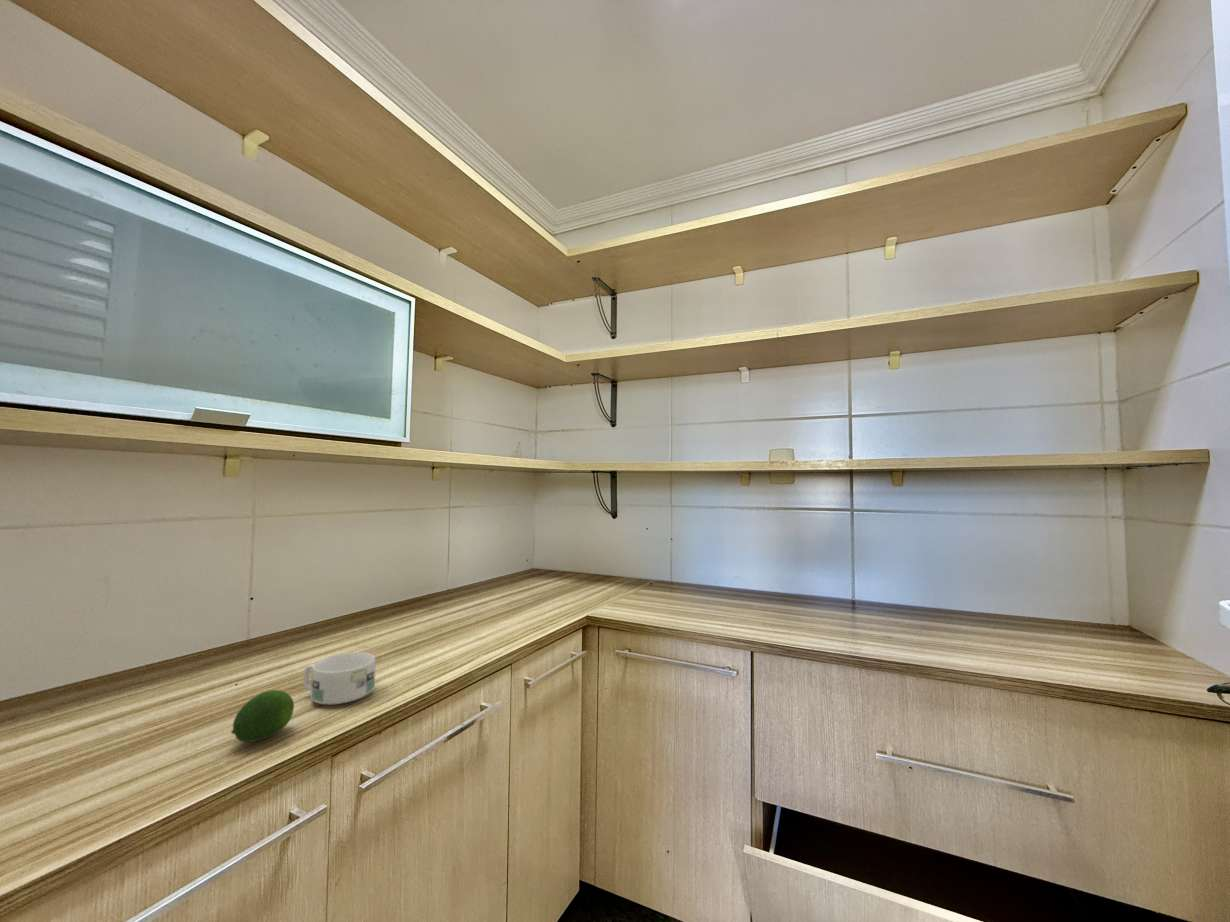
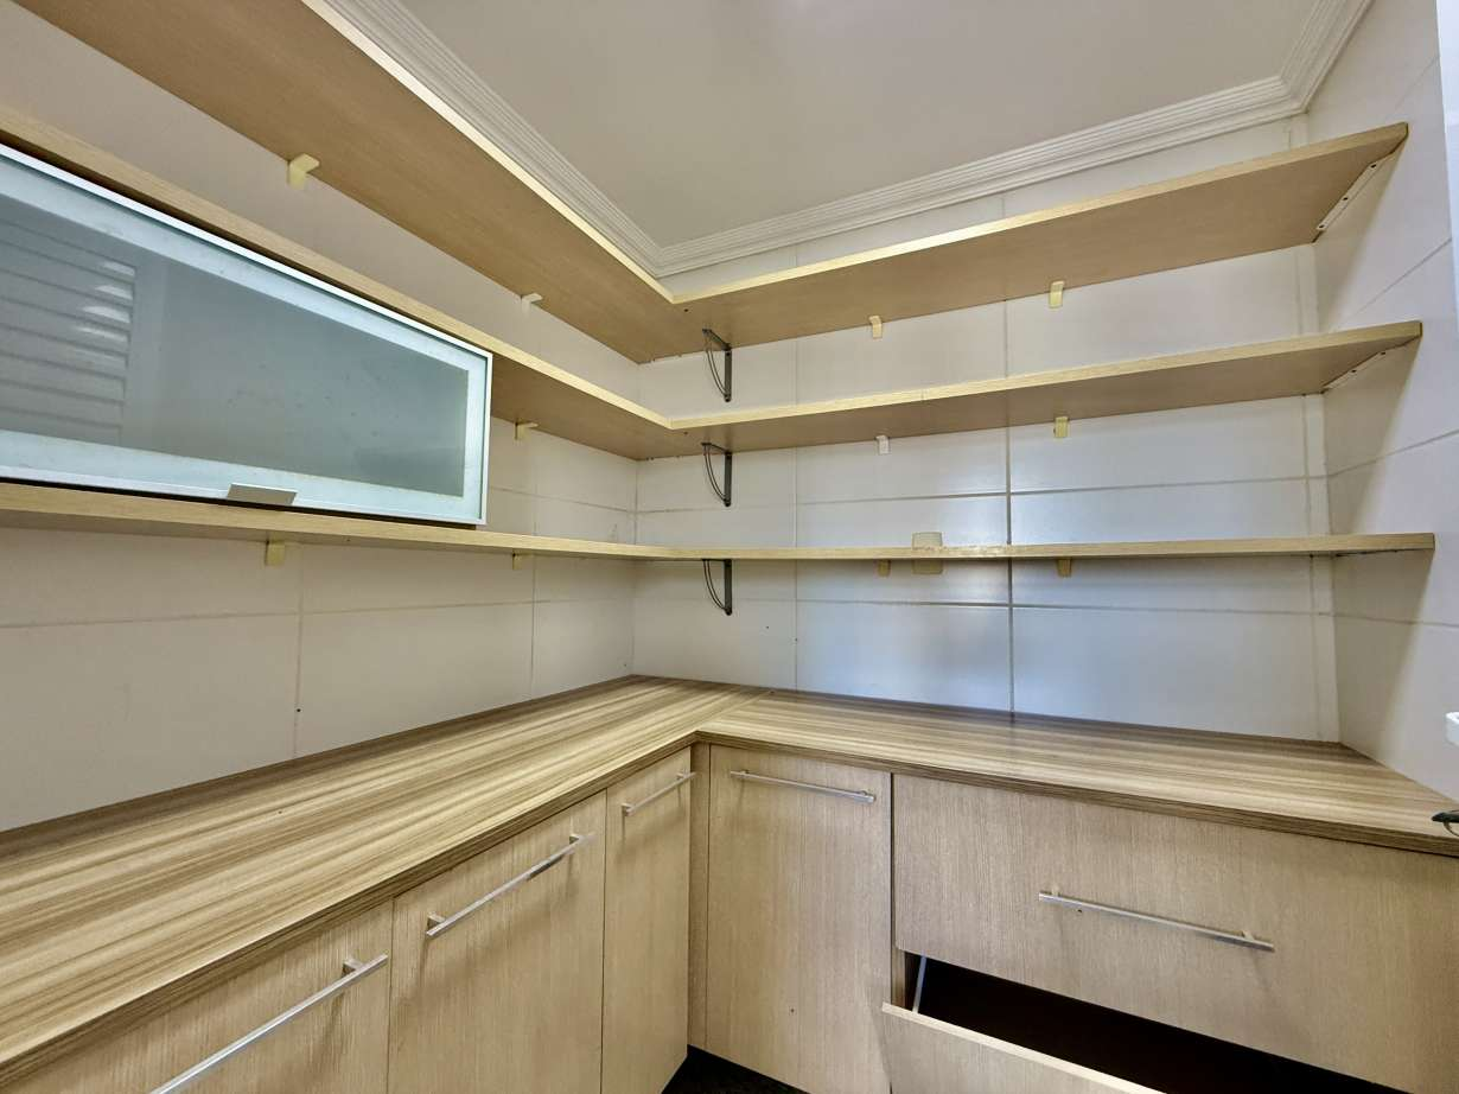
- fruit (264, 715)
- mug (338, 678)
